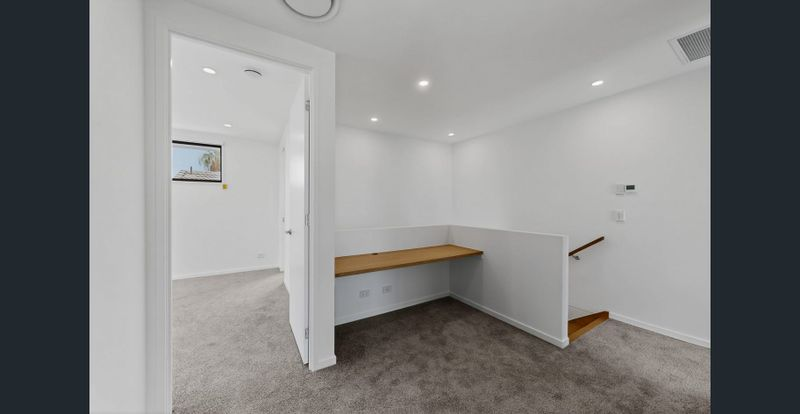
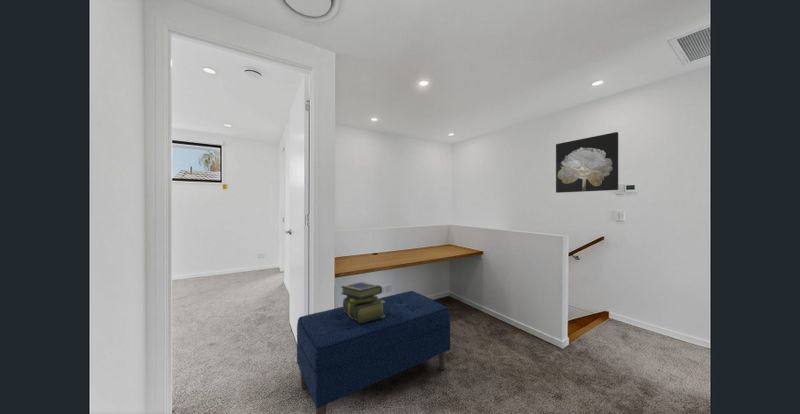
+ wall art (584, 165)
+ stack of books (361, 299)
+ bench (377, 344)
